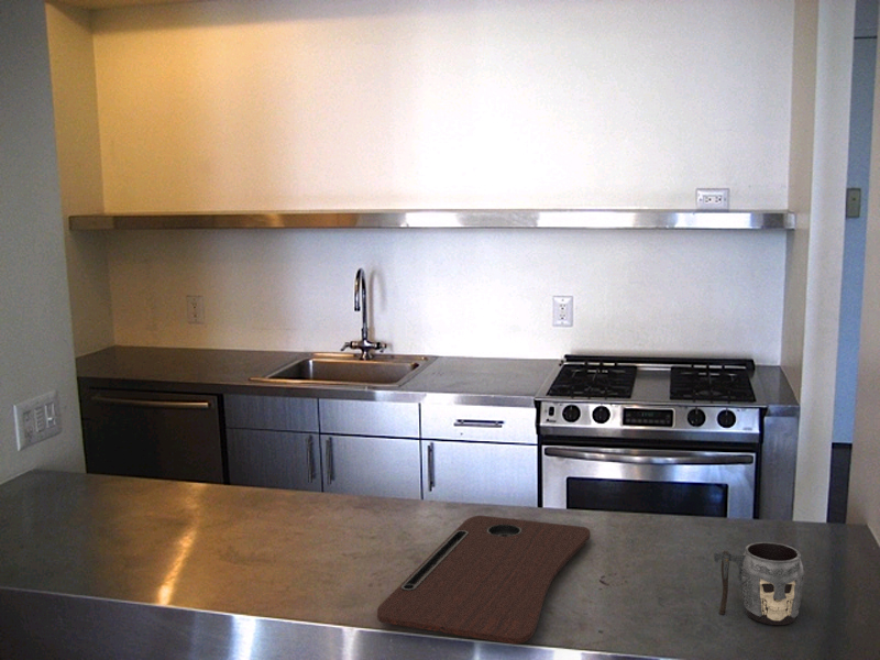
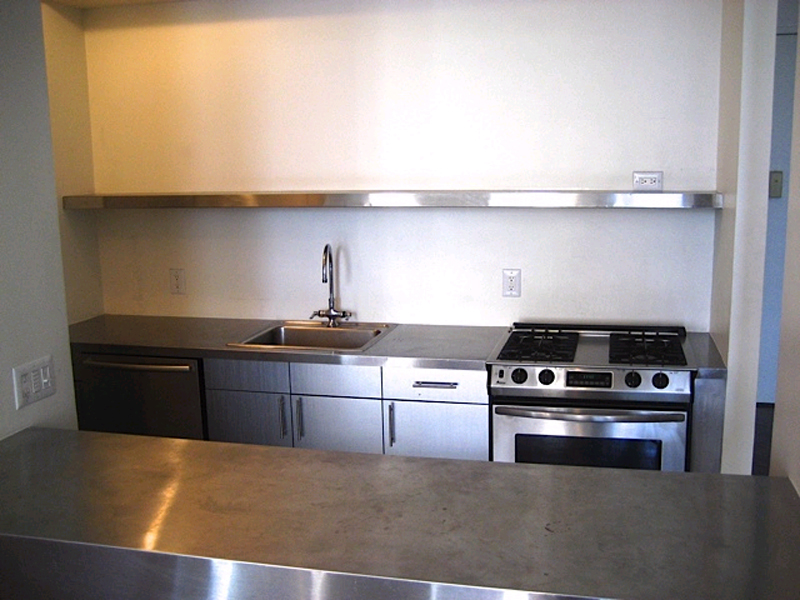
- cutting board (494, 573)
- mug (758, 583)
